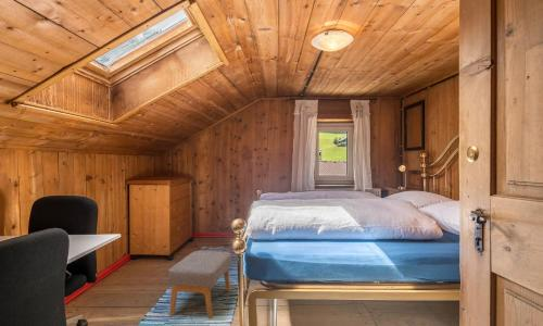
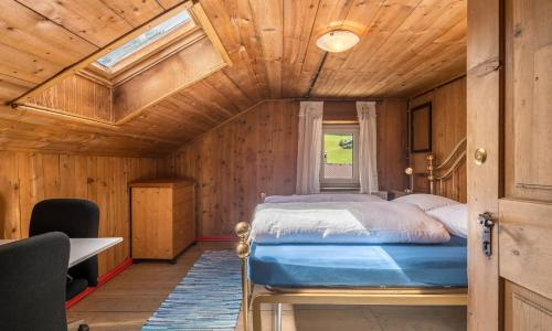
- footstool (202, 279)
